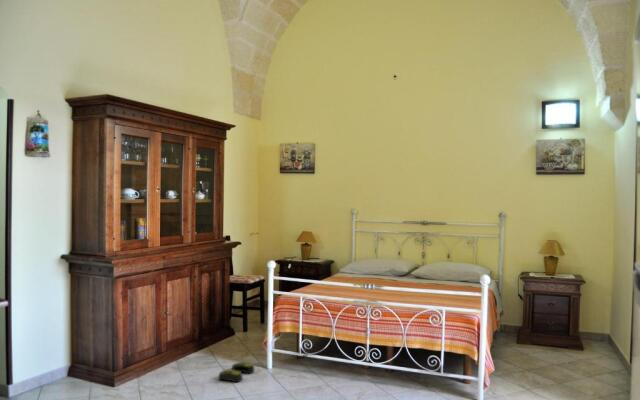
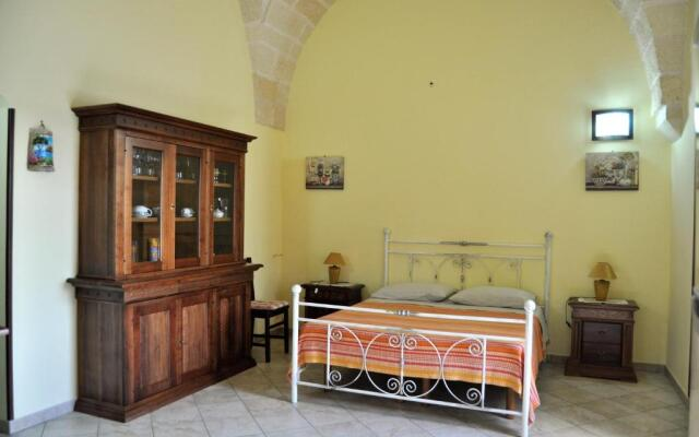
- slippers (236, 370)
